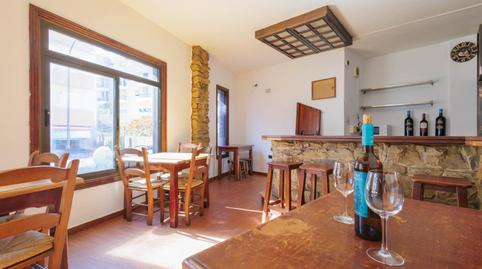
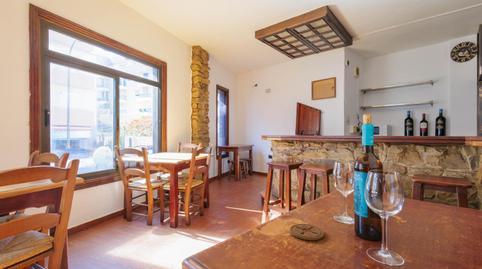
+ coaster (306, 231)
